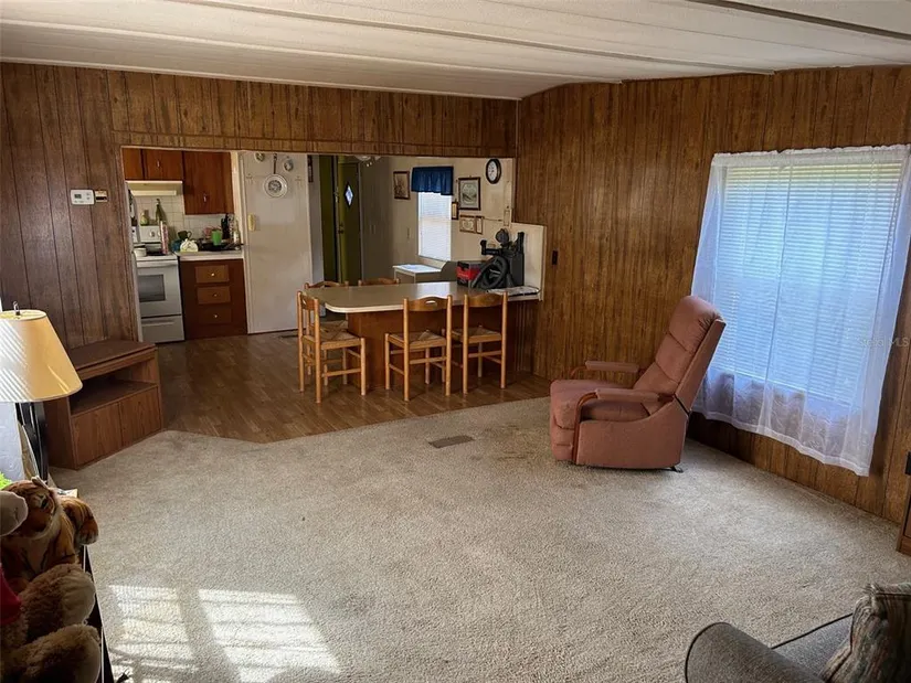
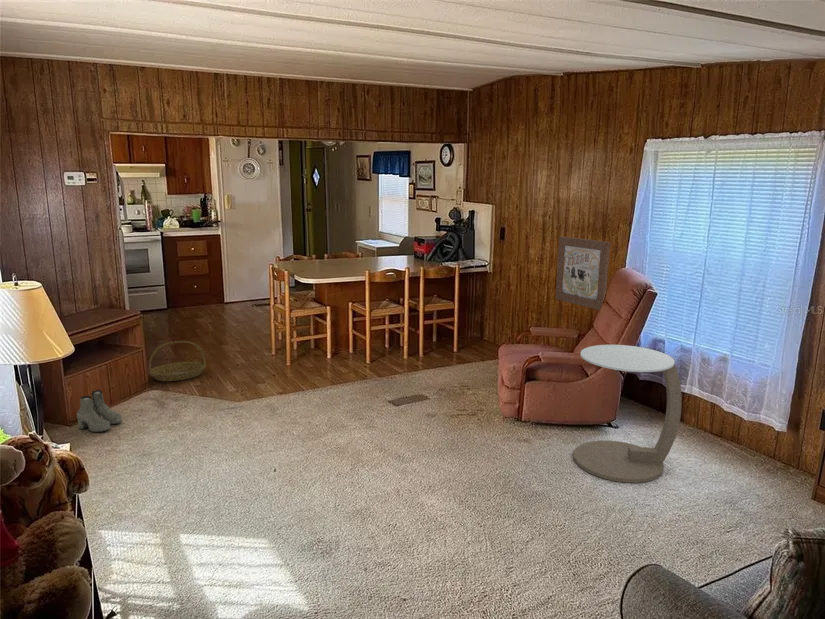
+ basket (177, 363)
+ boots (98, 410)
+ side table (624, 442)
+ wall art (581, 272)
